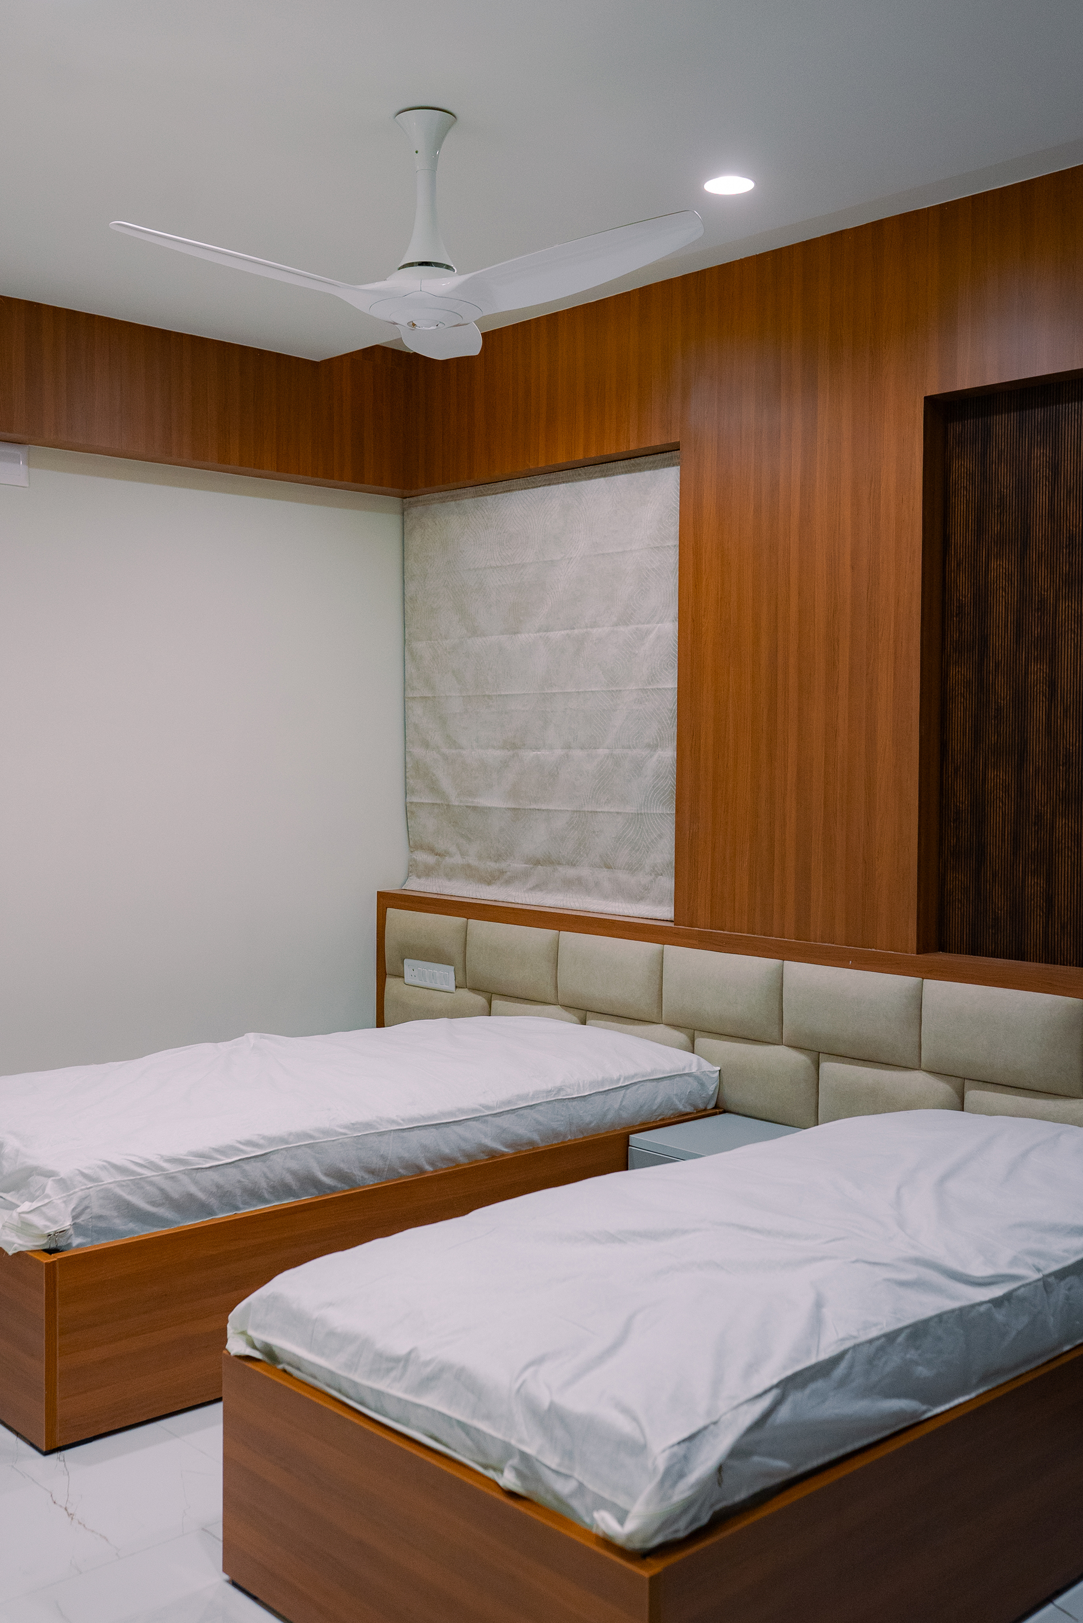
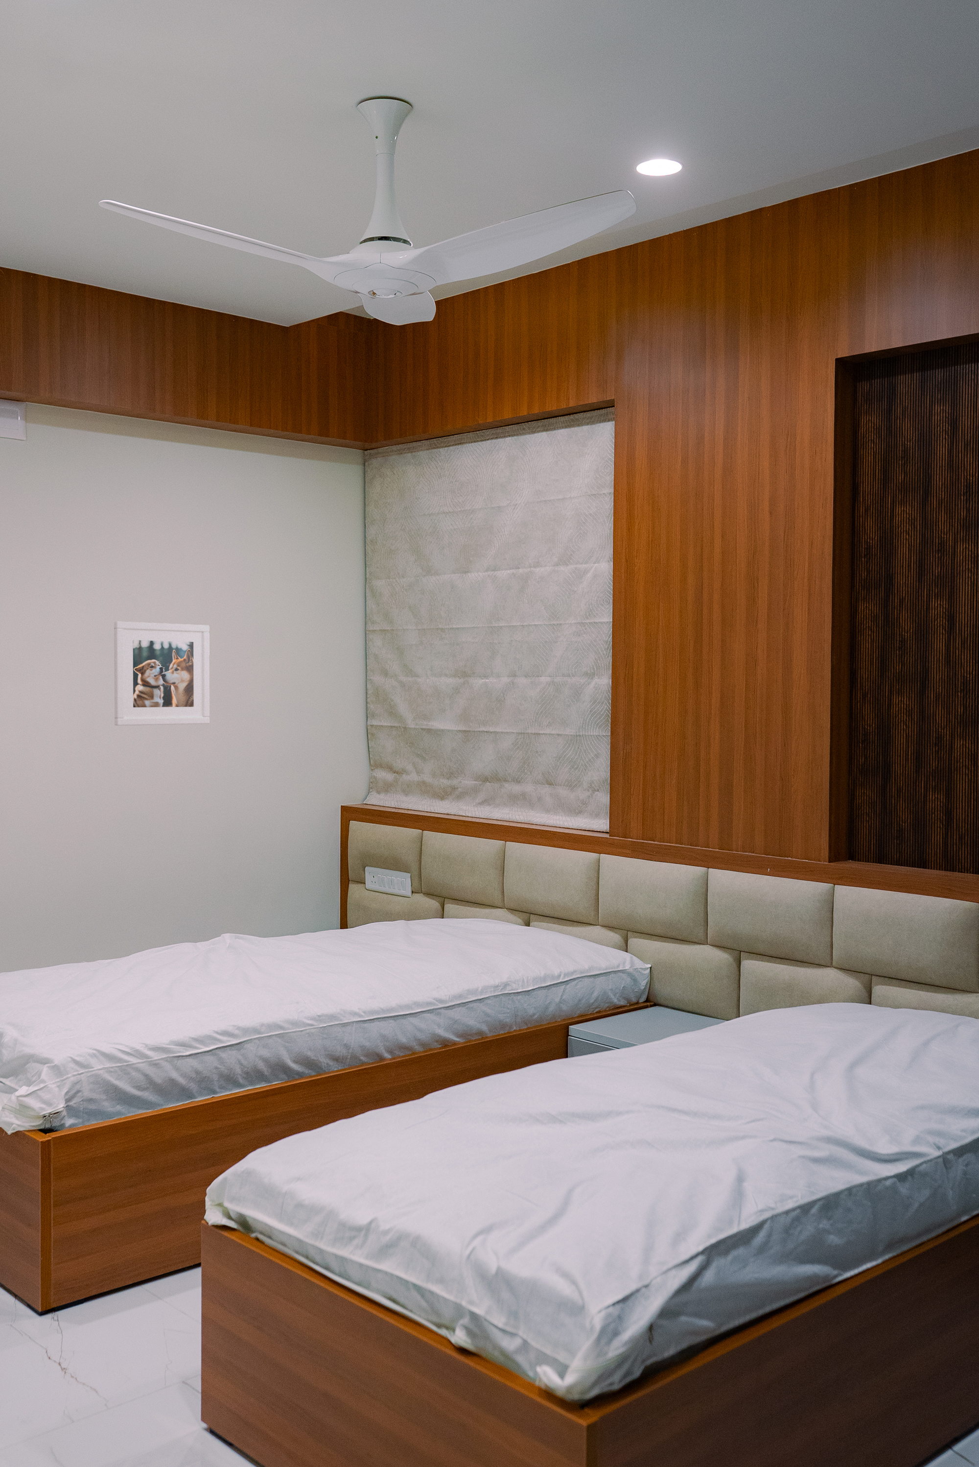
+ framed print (163, 674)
